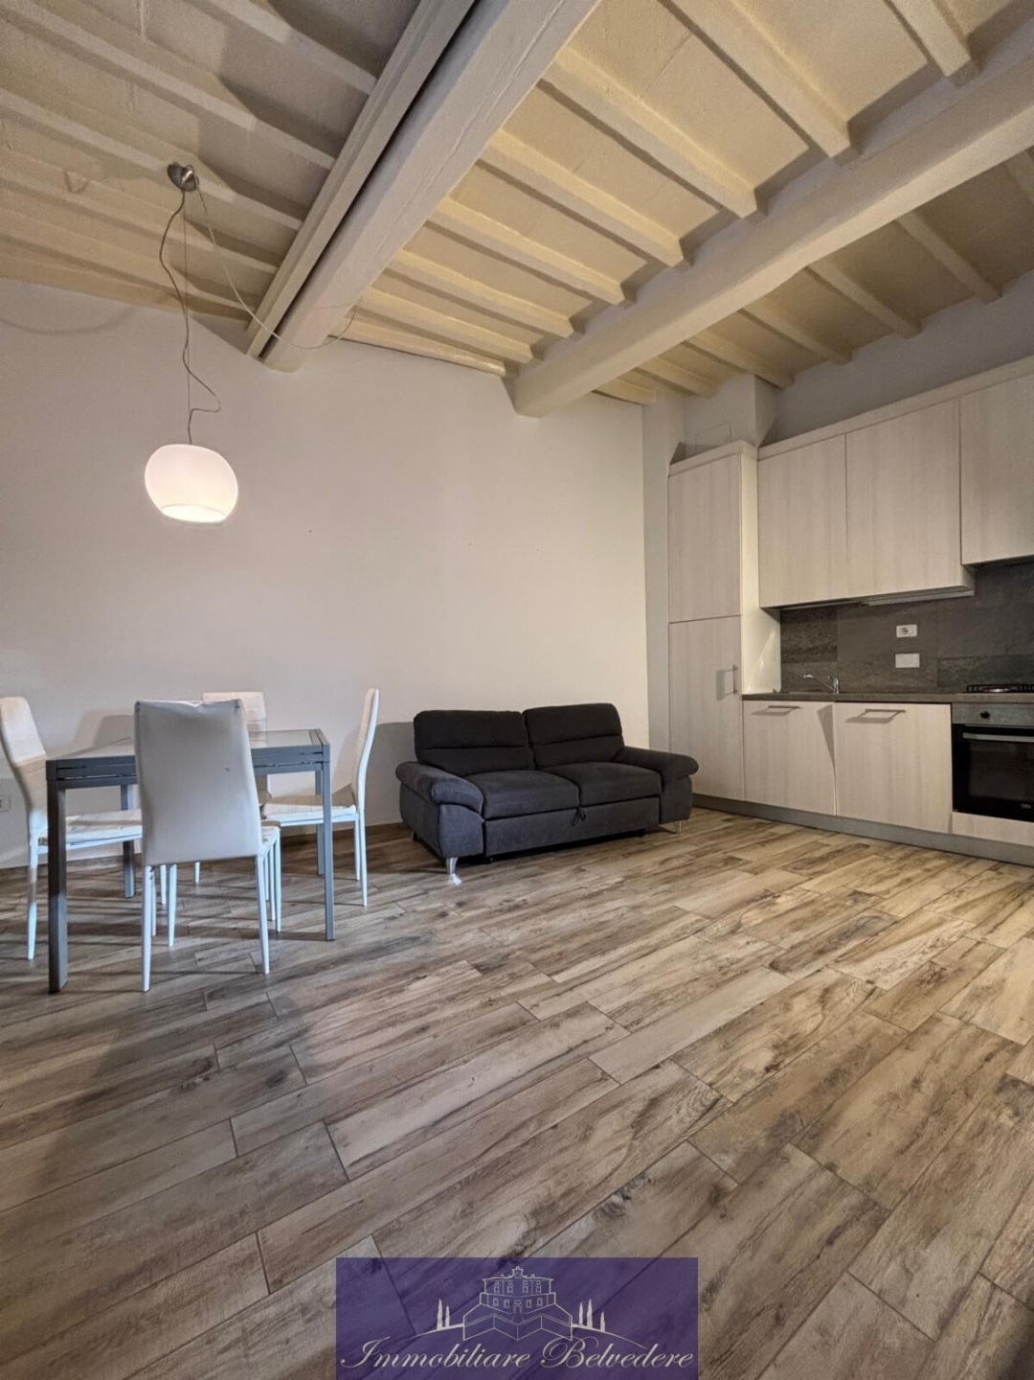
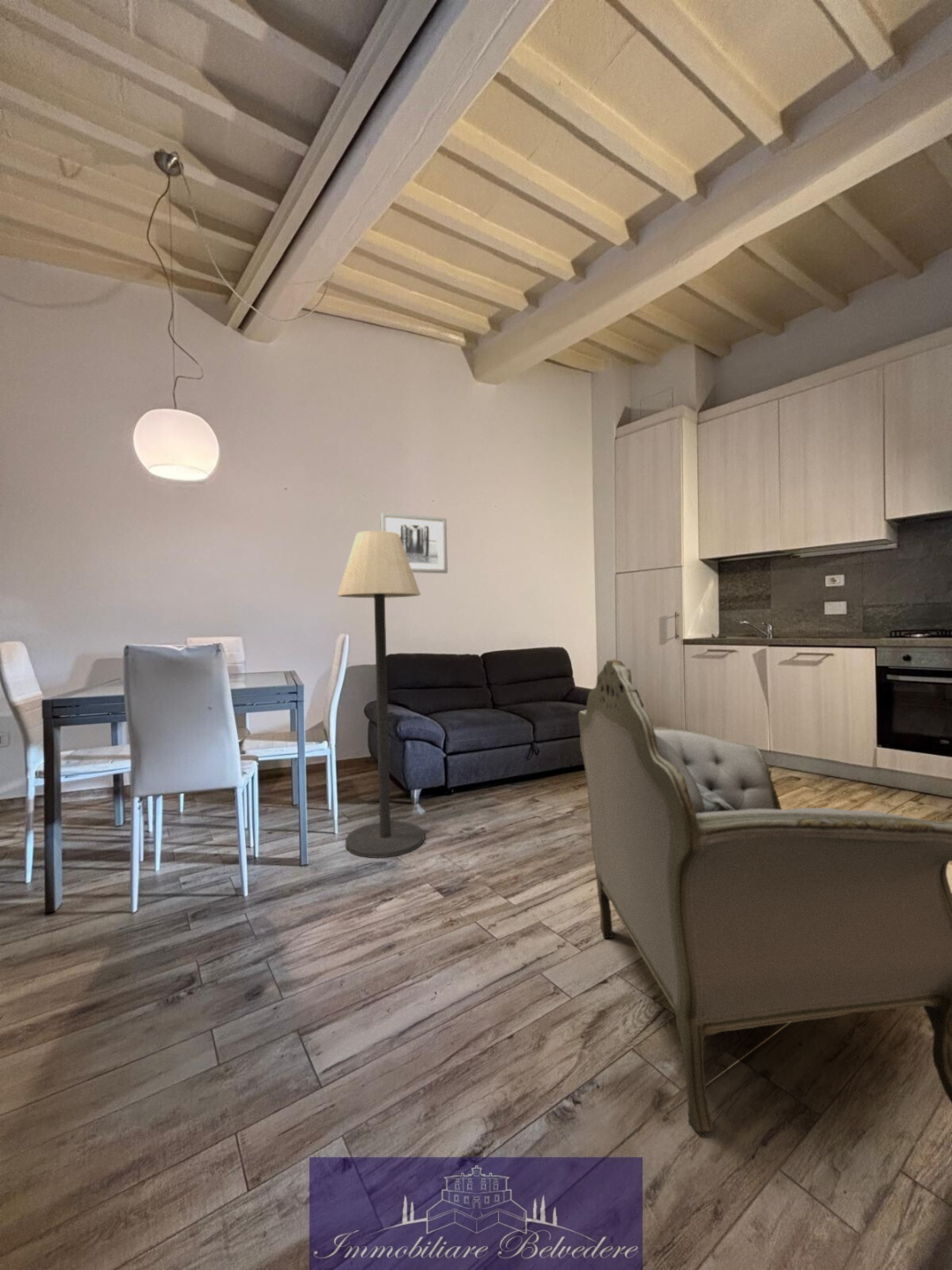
+ wall art (414, 543)
+ armchair (735, 830)
+ floor lamp (382, 688)
